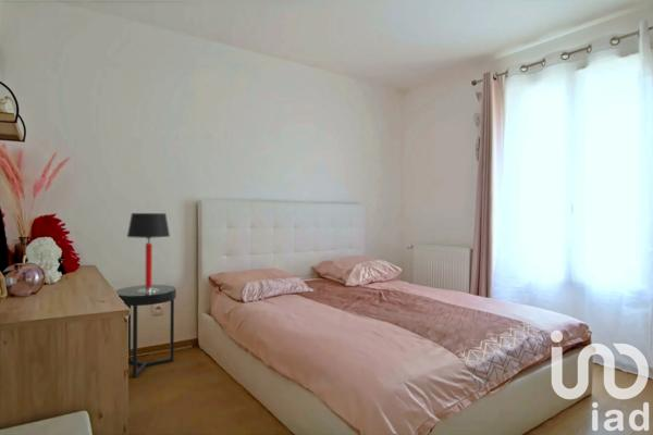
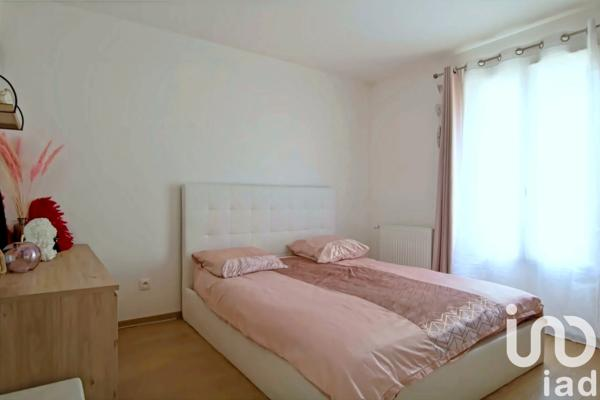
- side table (136, 327)
- table lamp (148, 251)
